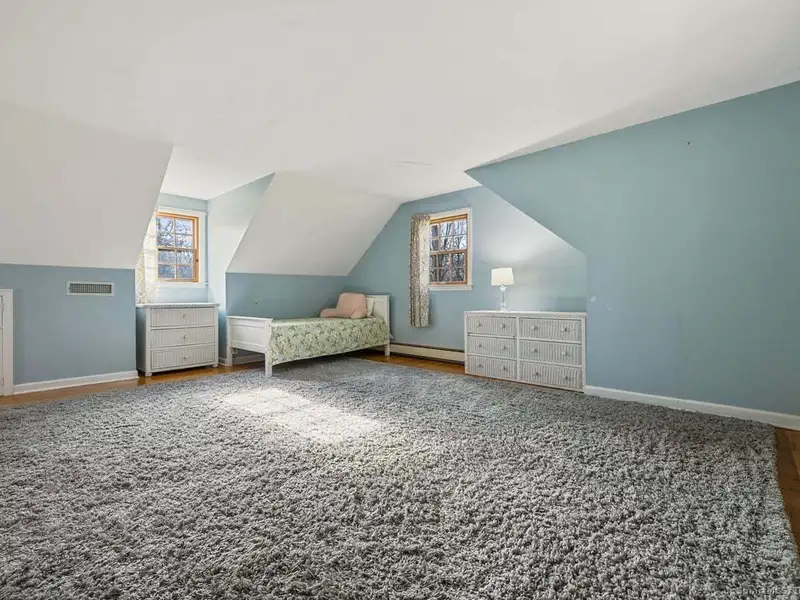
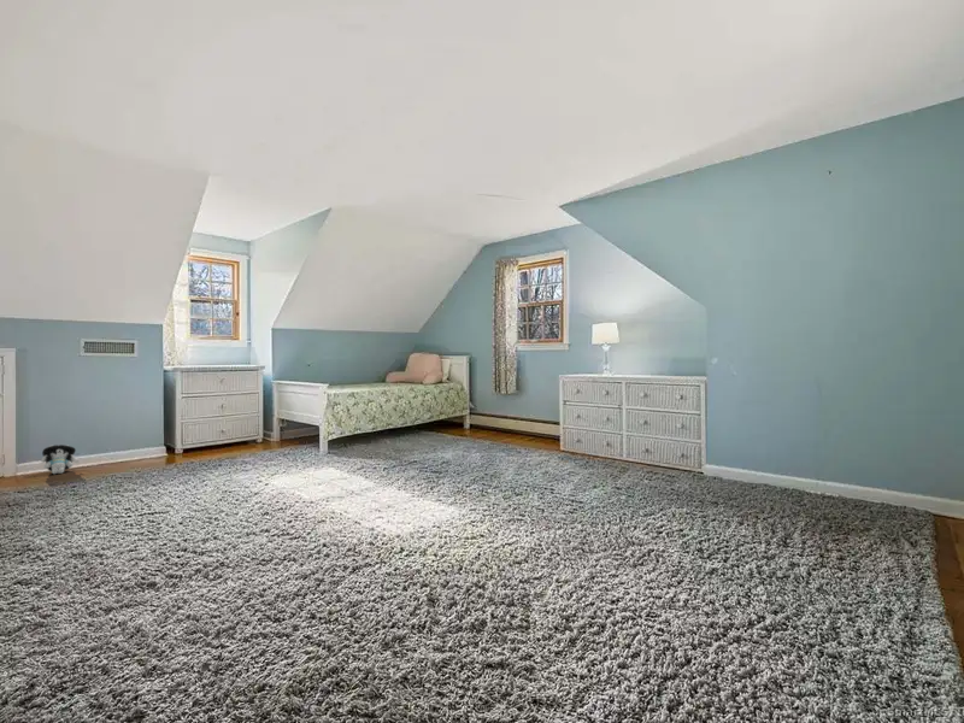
+ plush toy (60, 458)
